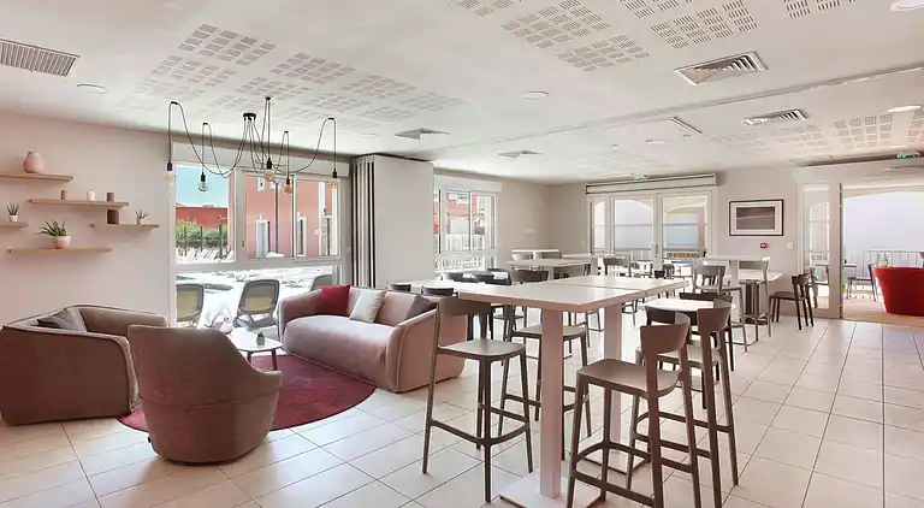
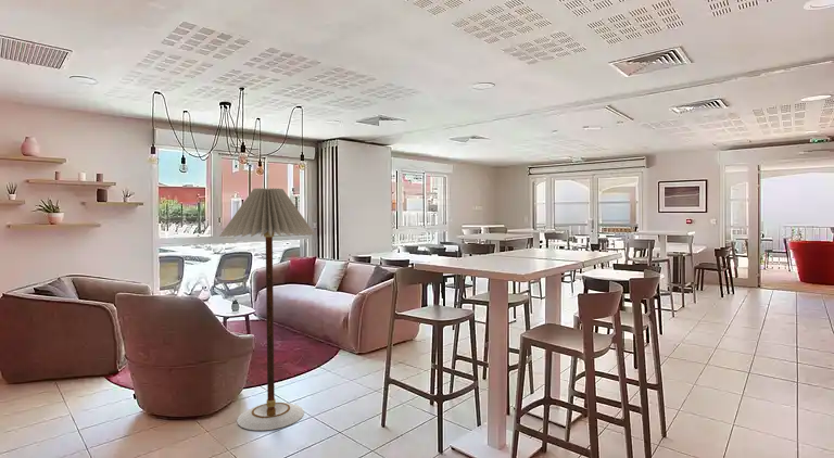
+ floor lamp (269, 302)
